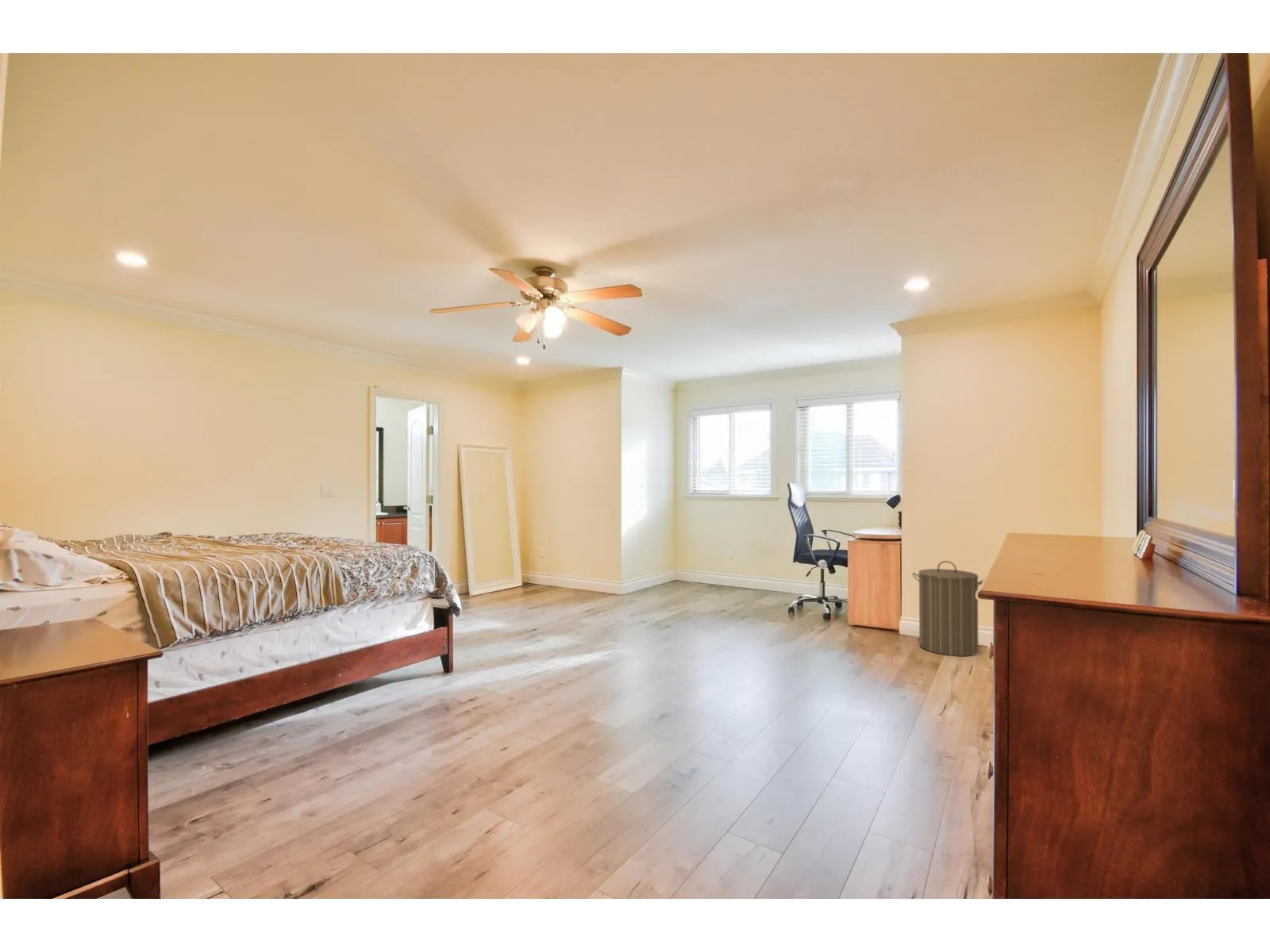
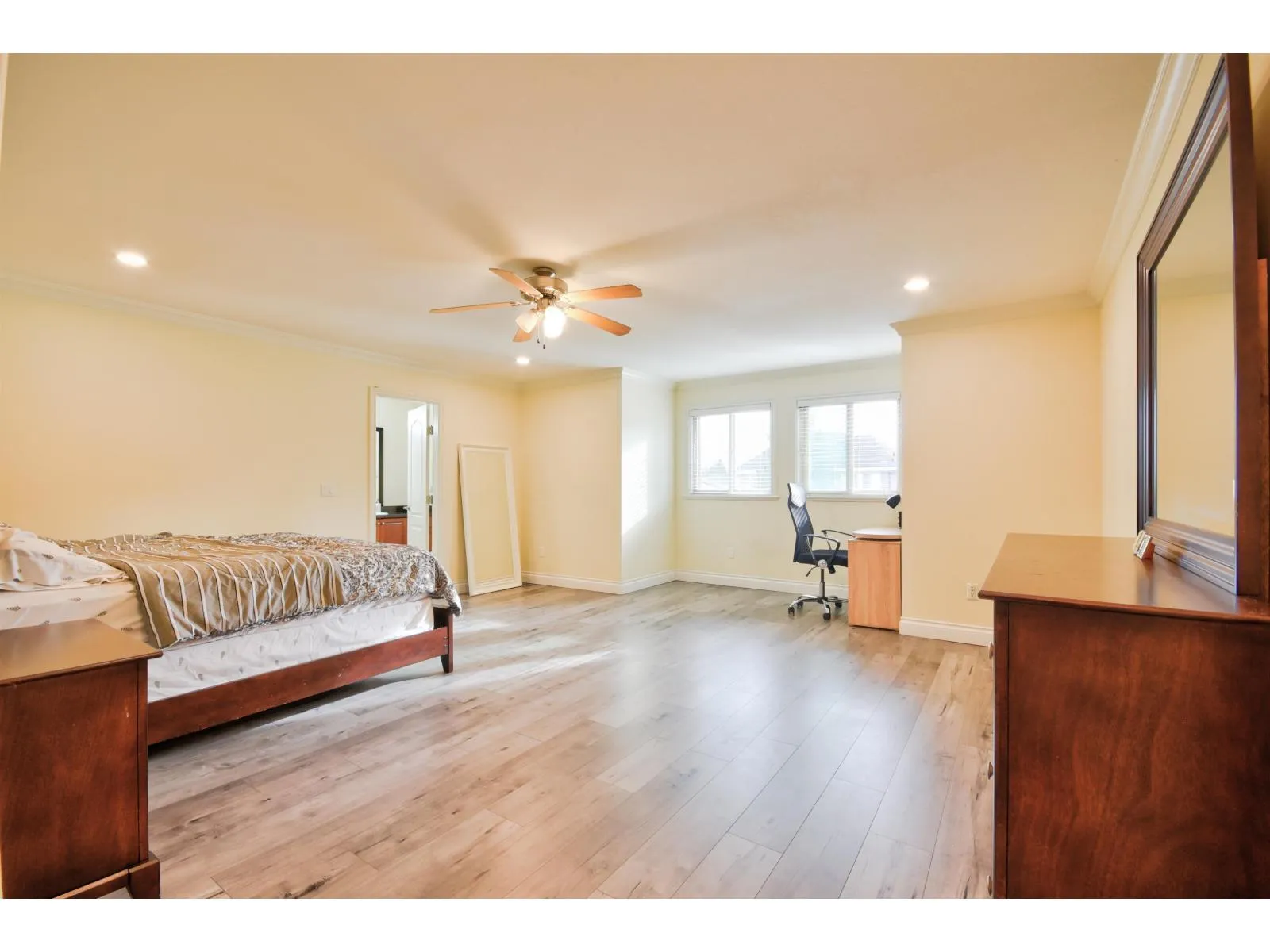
- laundry hamper (948, 605)
